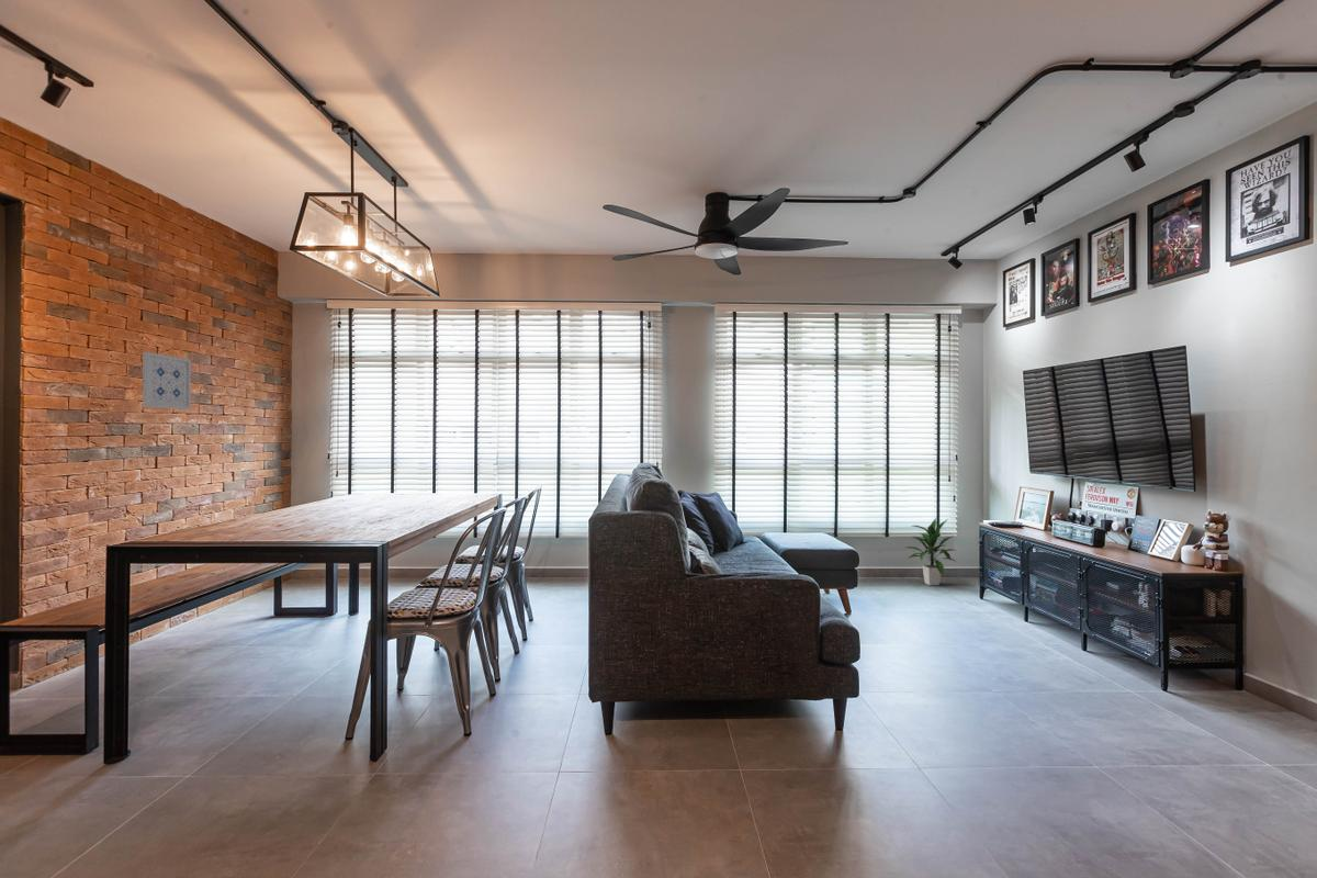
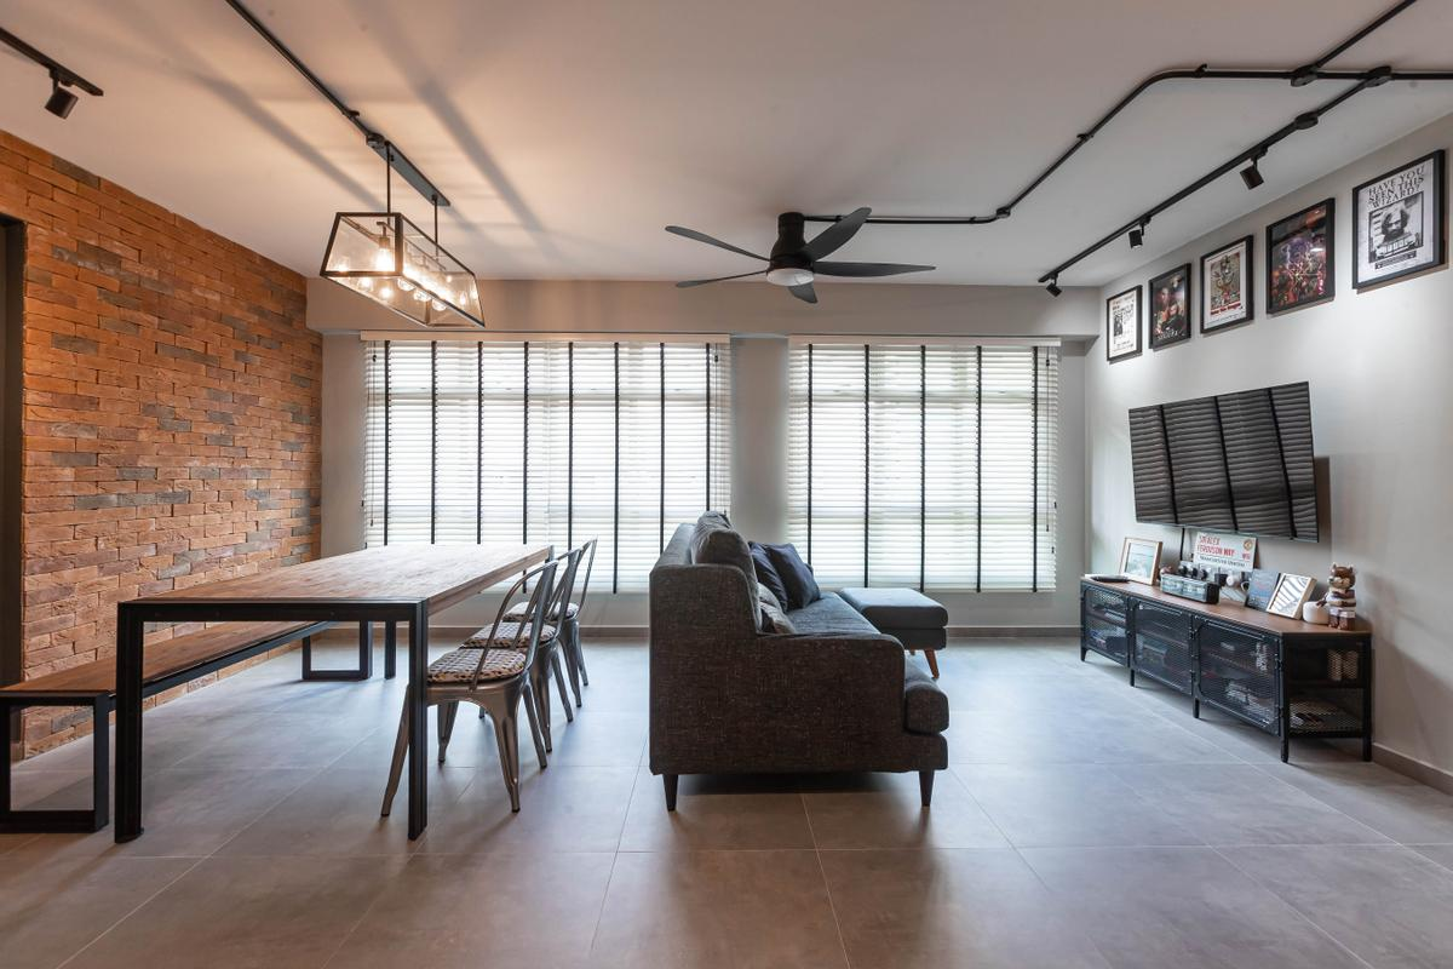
- wall art (168, 382)
- indoor plant (931, 551)
